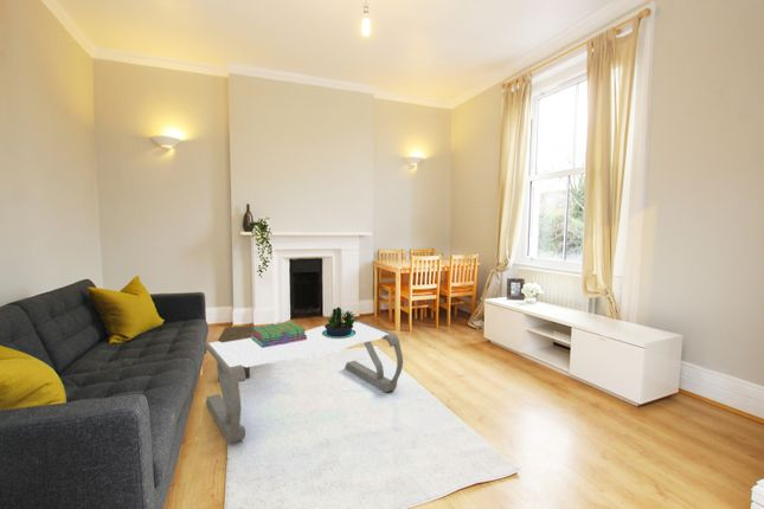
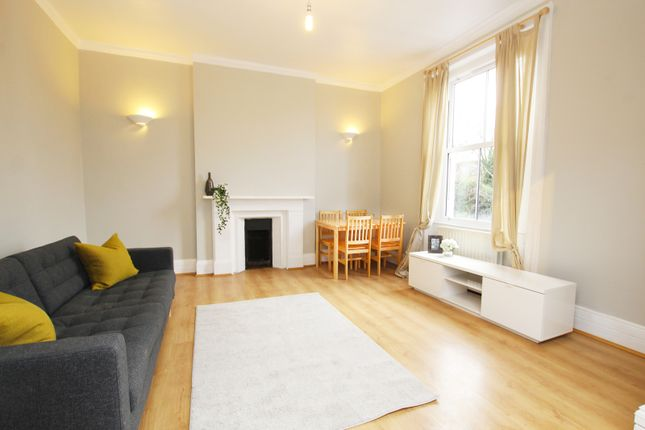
- coffee table (307, 356)
- stack of books (278, 333)
- side table (236, 340)
- potted plant (341, 322)
